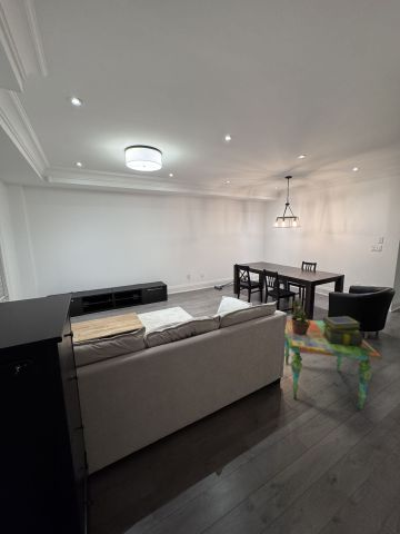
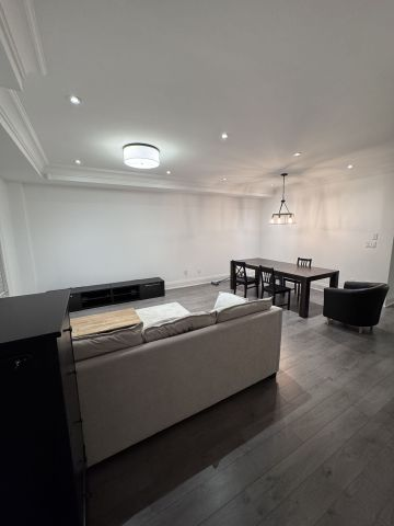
- stack of books (341, 329)
- side table (320, 354)
- potted plant (301, 315)
